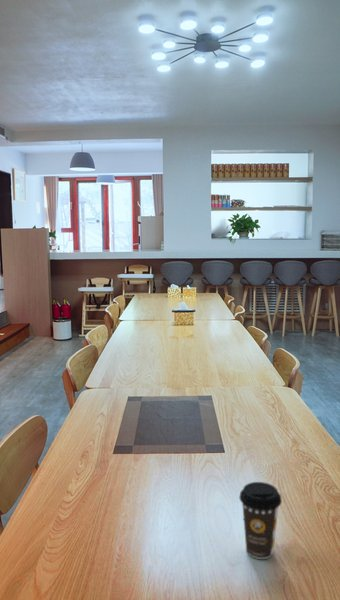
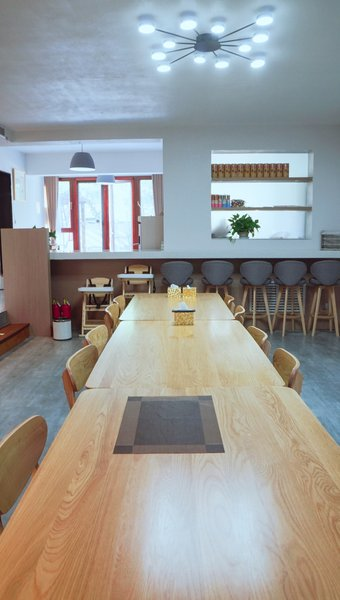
- coffee cup (260, 520)
